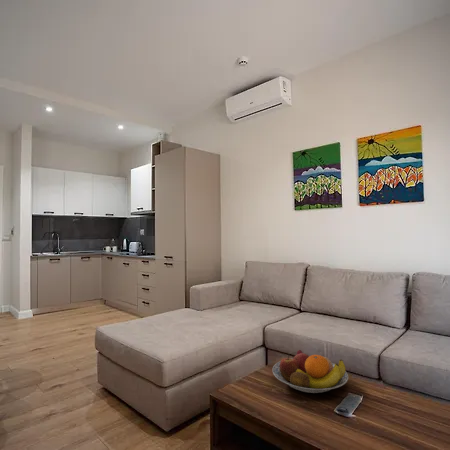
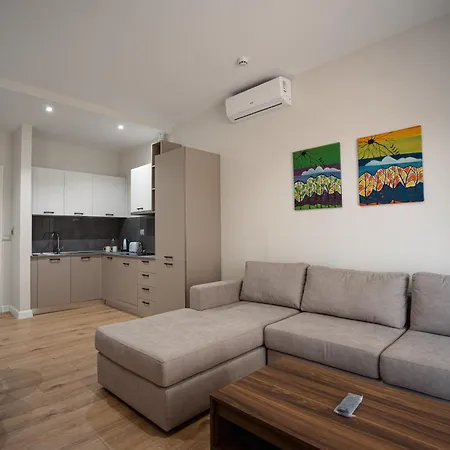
- fruit bowl (309, 368)
